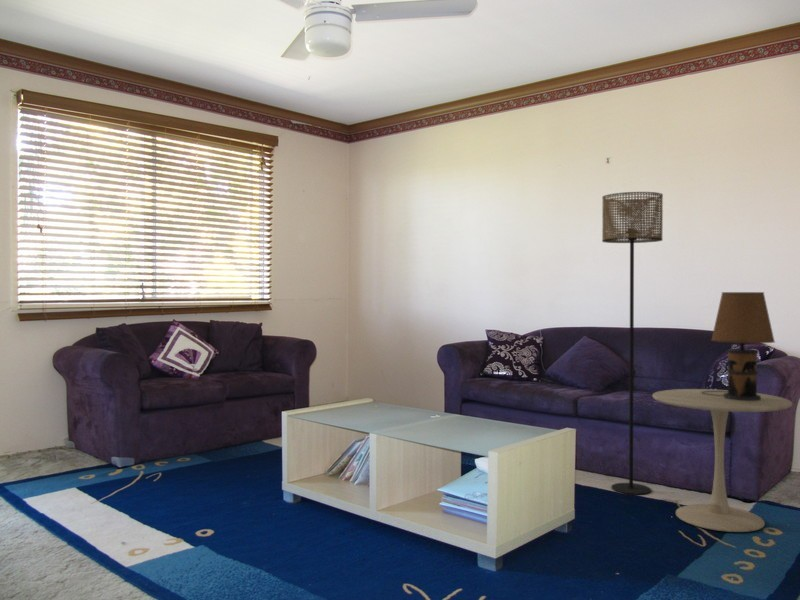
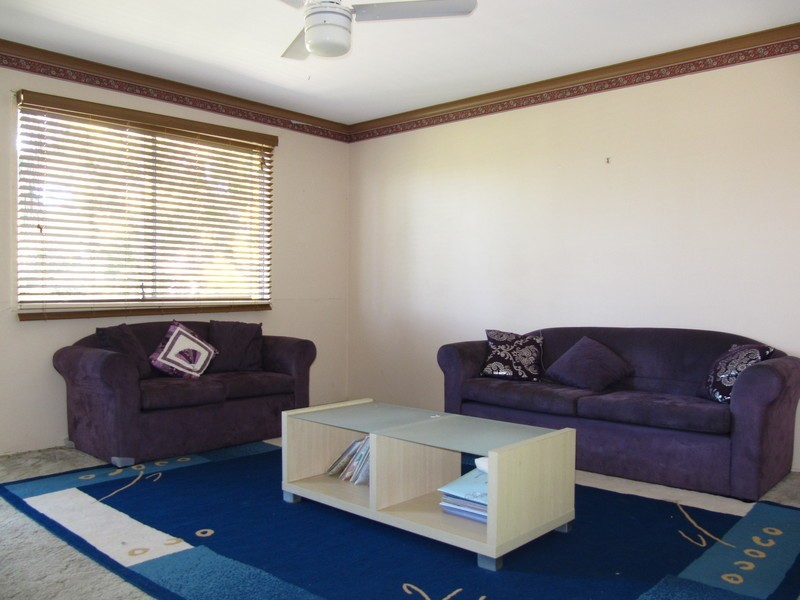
- floor lamp (631, 342)
- side table (719, 458)
- table lamp (738, 342)
